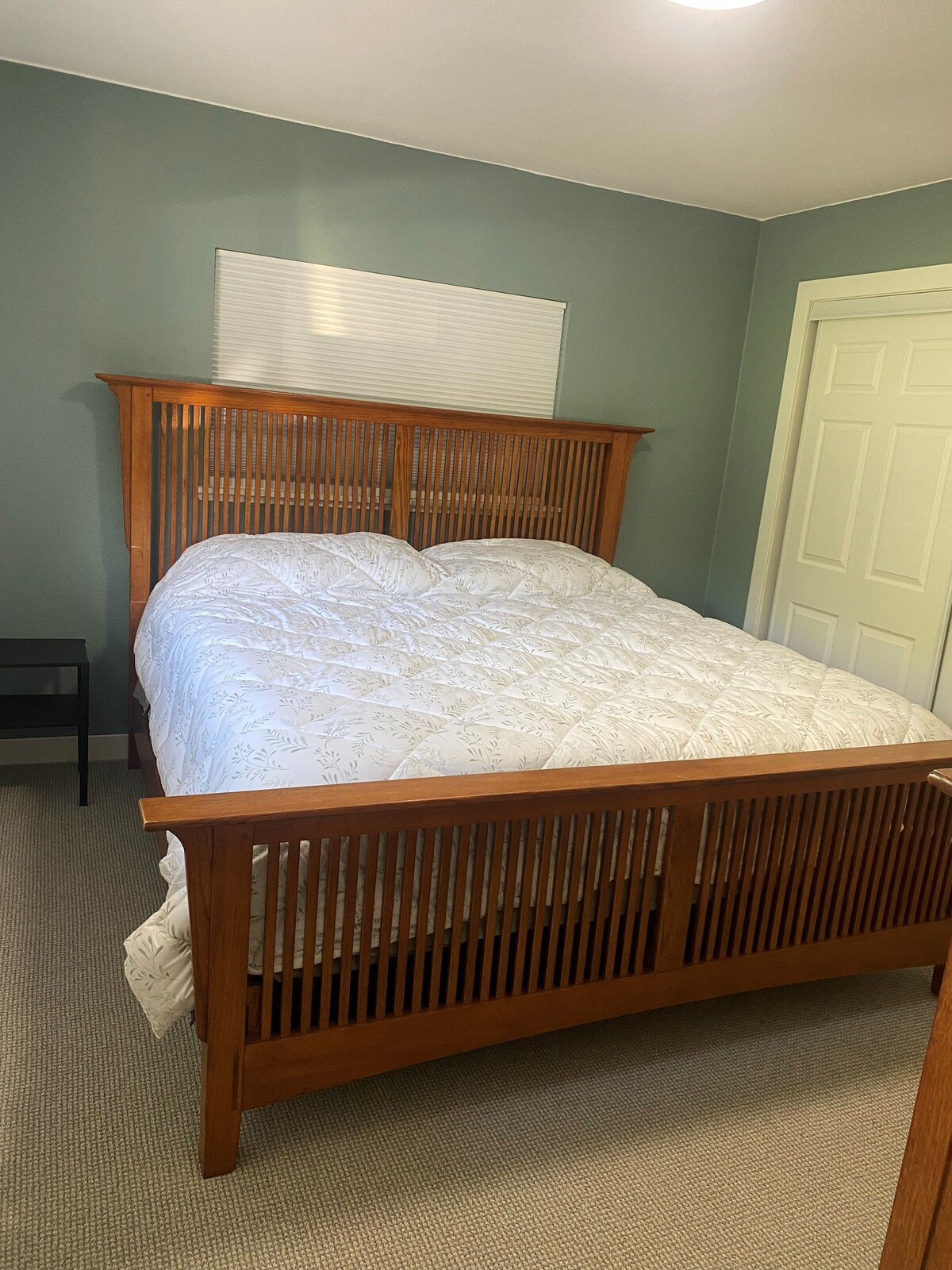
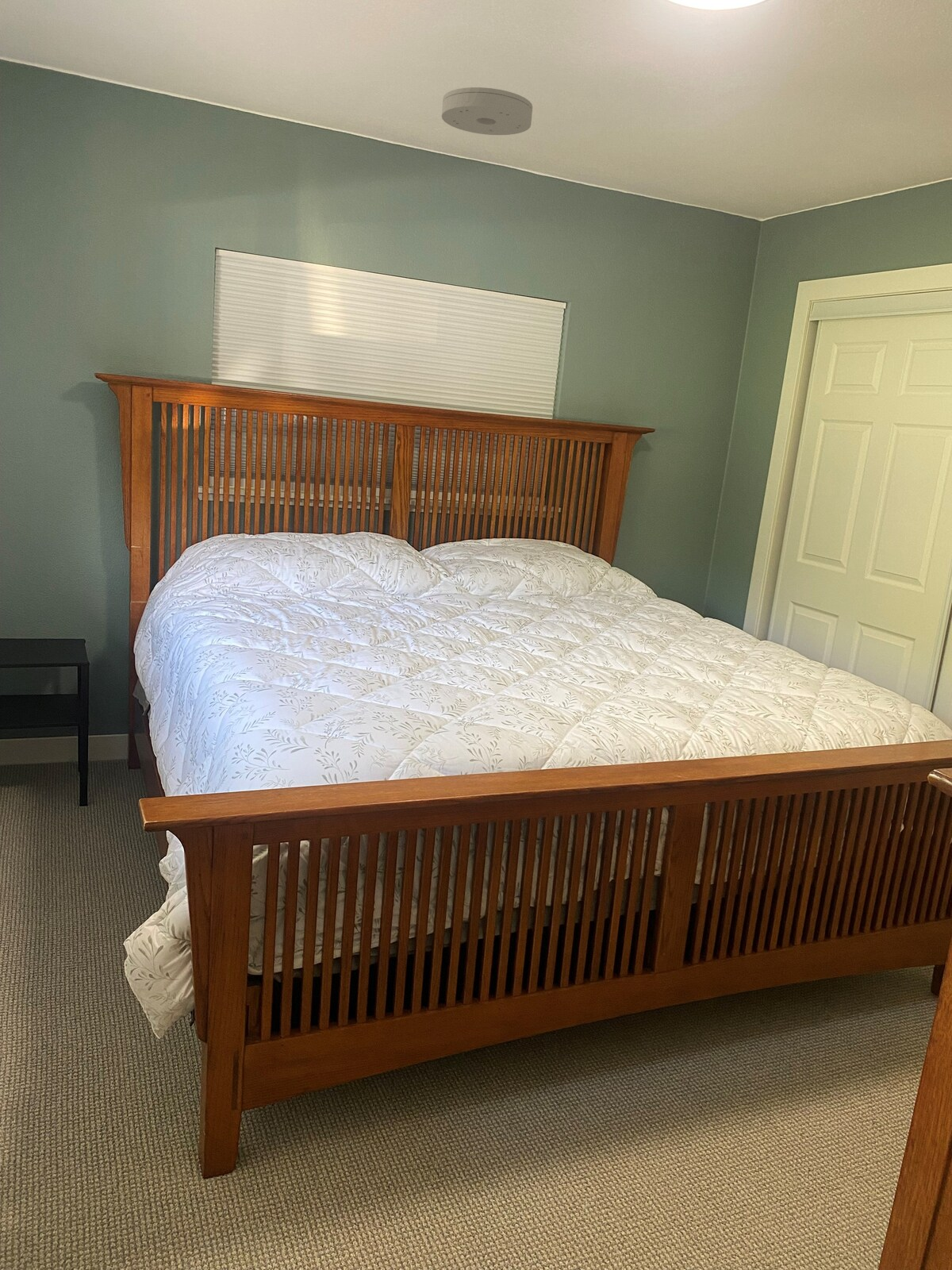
+ smoke detector (486, 112)
